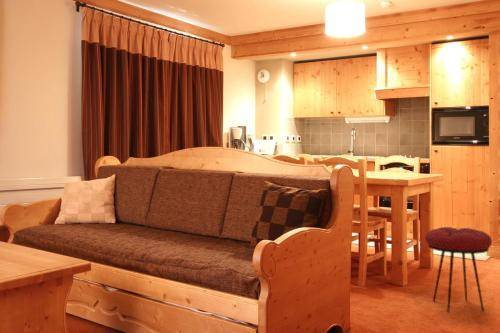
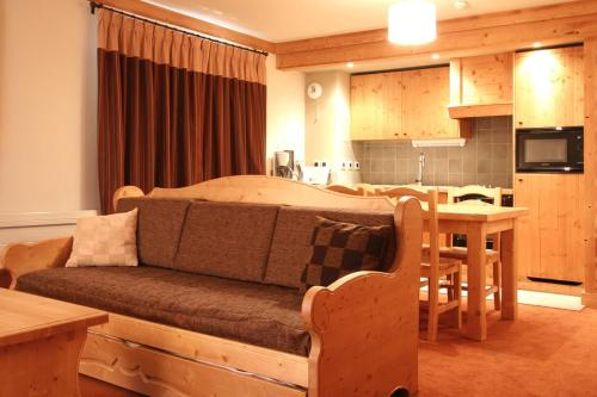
- stool (452, 268)
